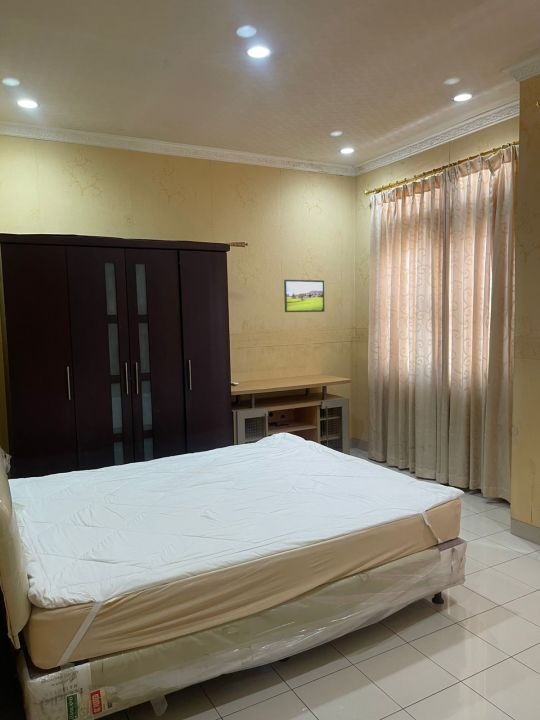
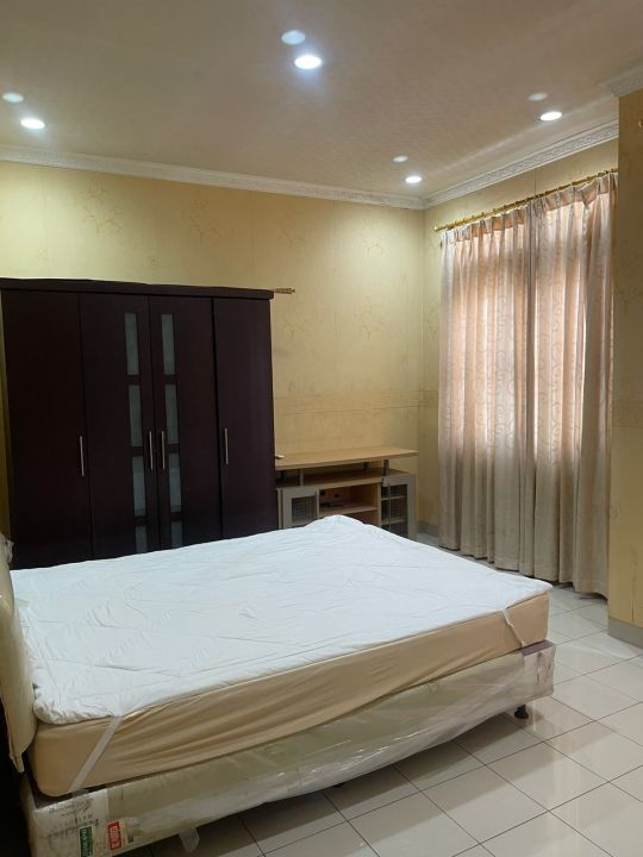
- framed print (304, 296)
